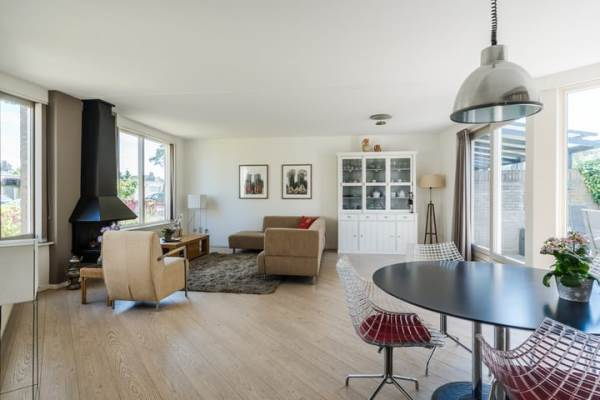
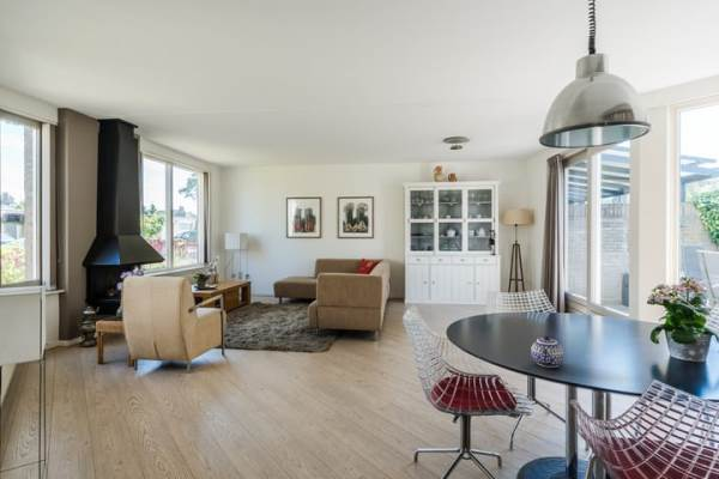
+ teapot (546, 350)
